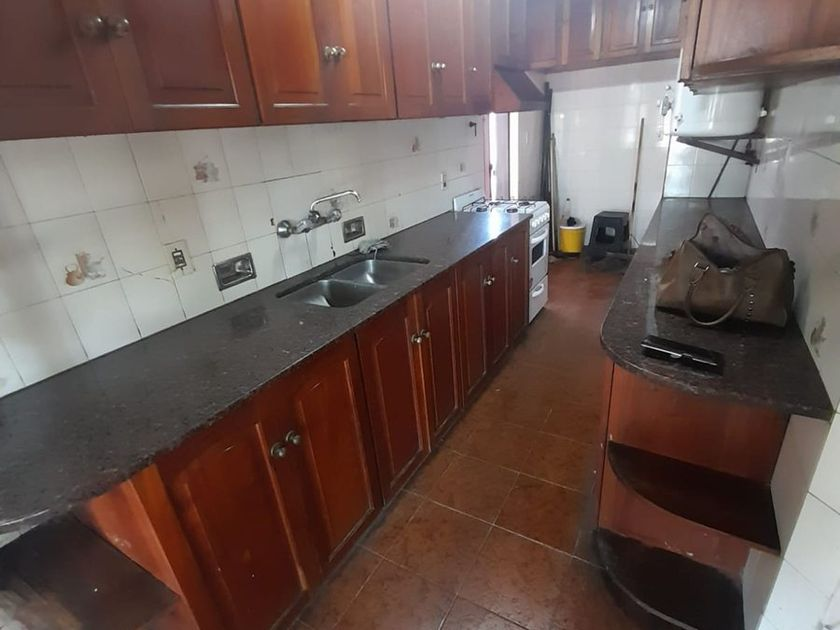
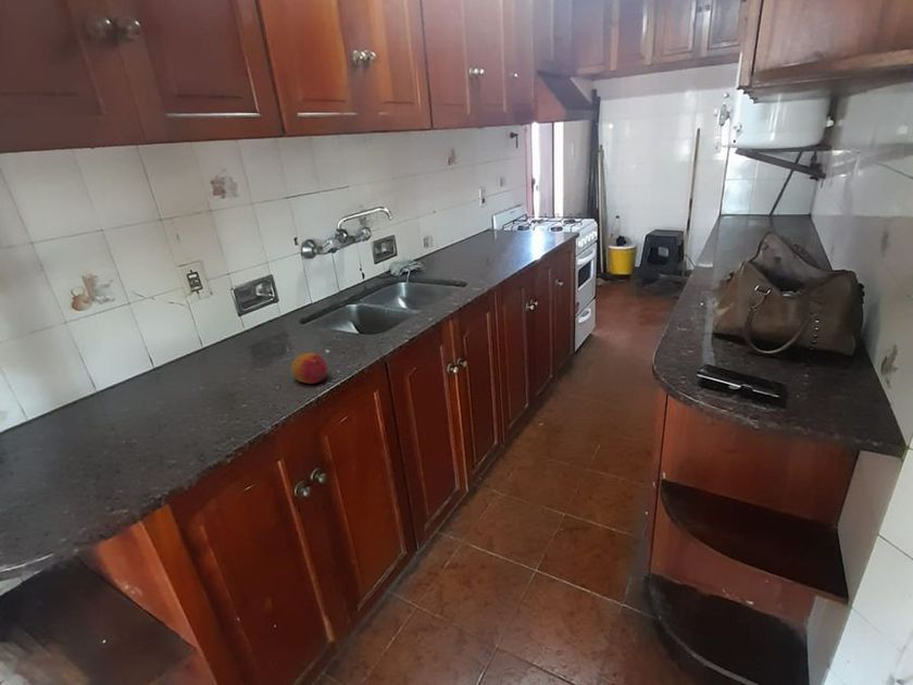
+ fruit (308, 368)
